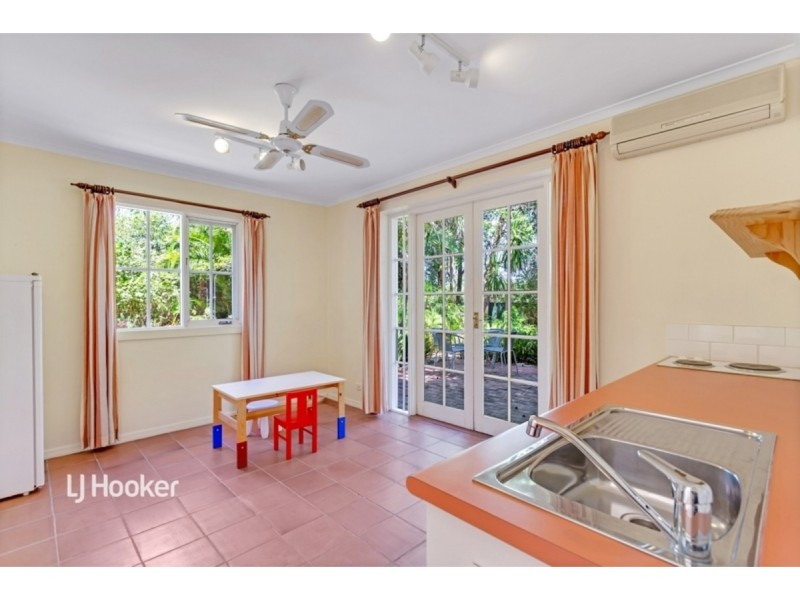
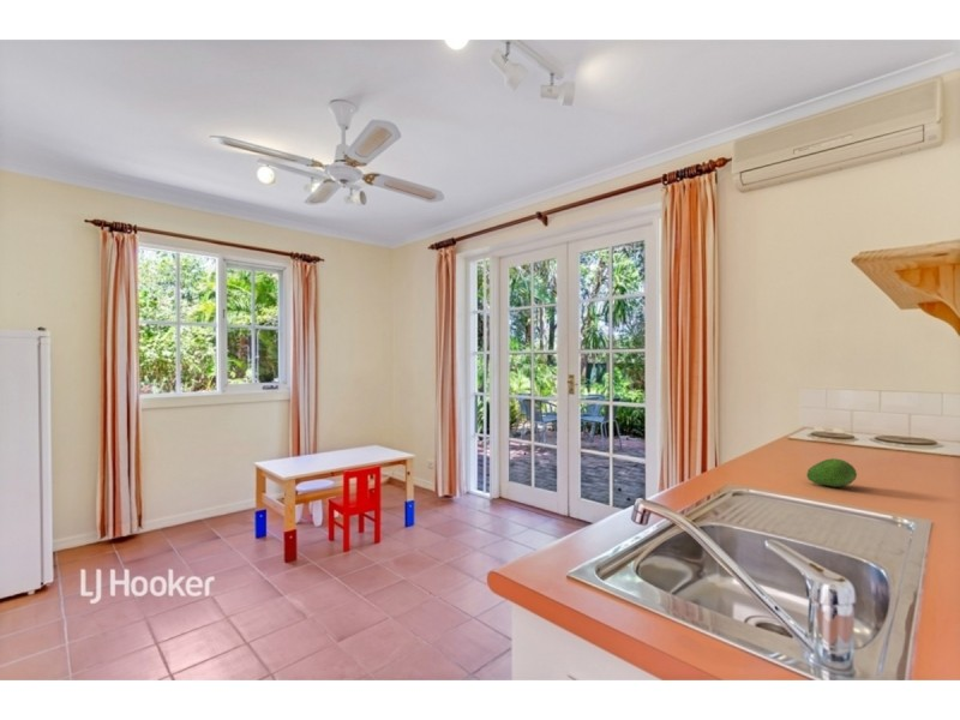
+ fruit (830, 472)
